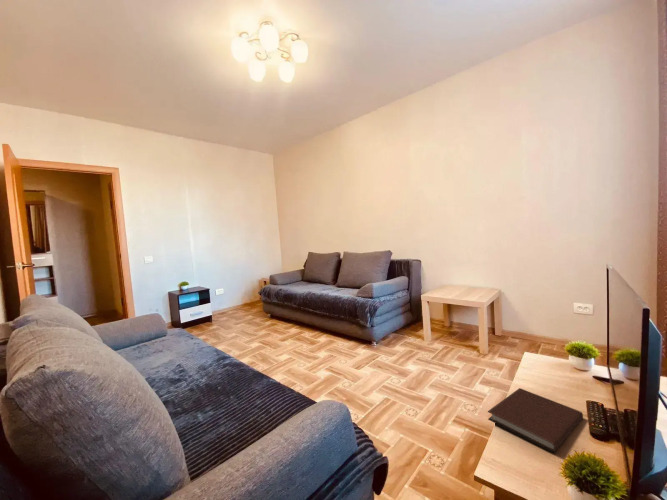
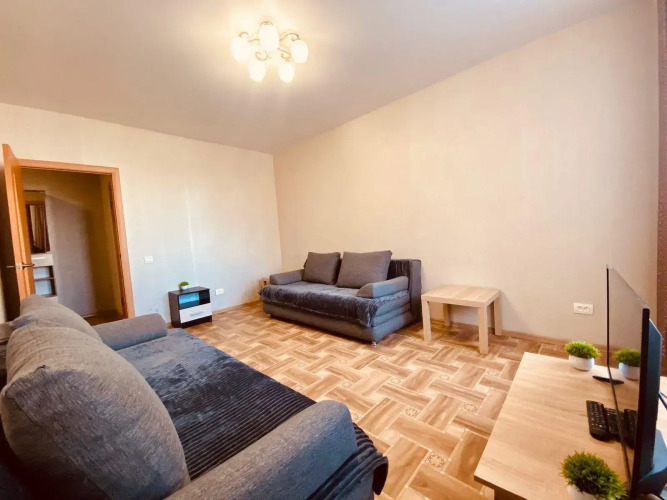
- notebook (534, 415)
